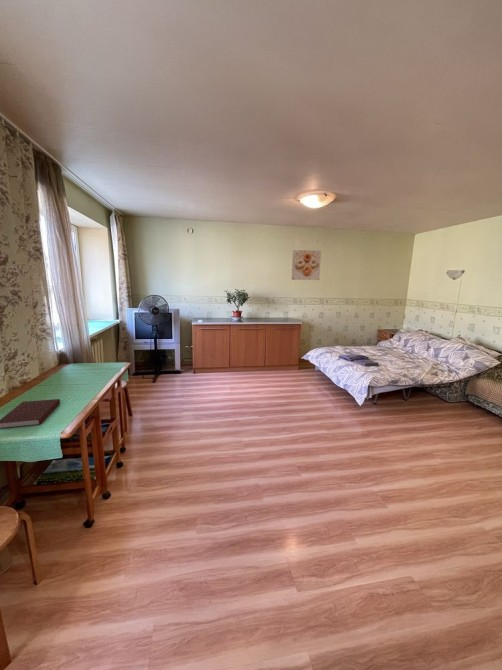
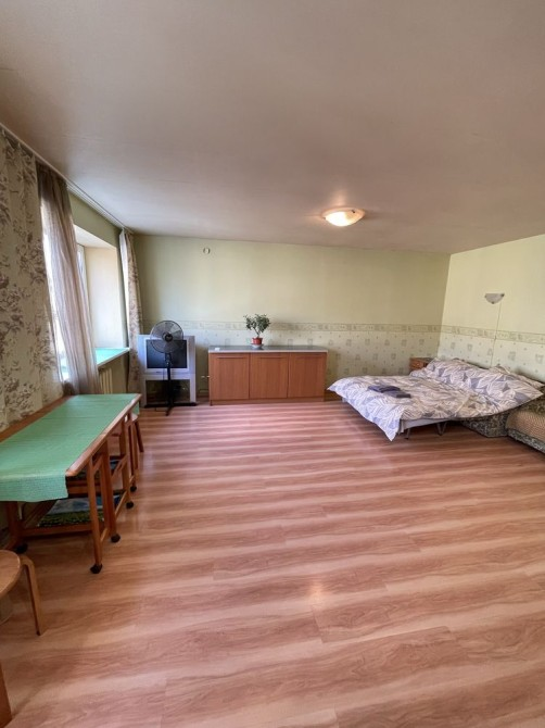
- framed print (306, 265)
- notebook (31, 412)
